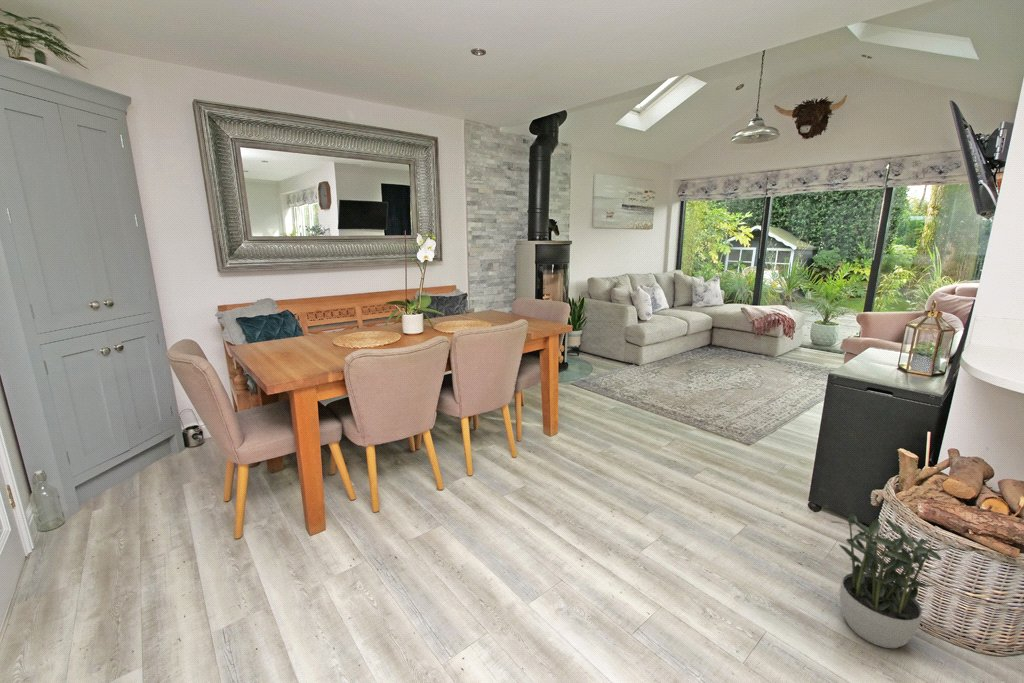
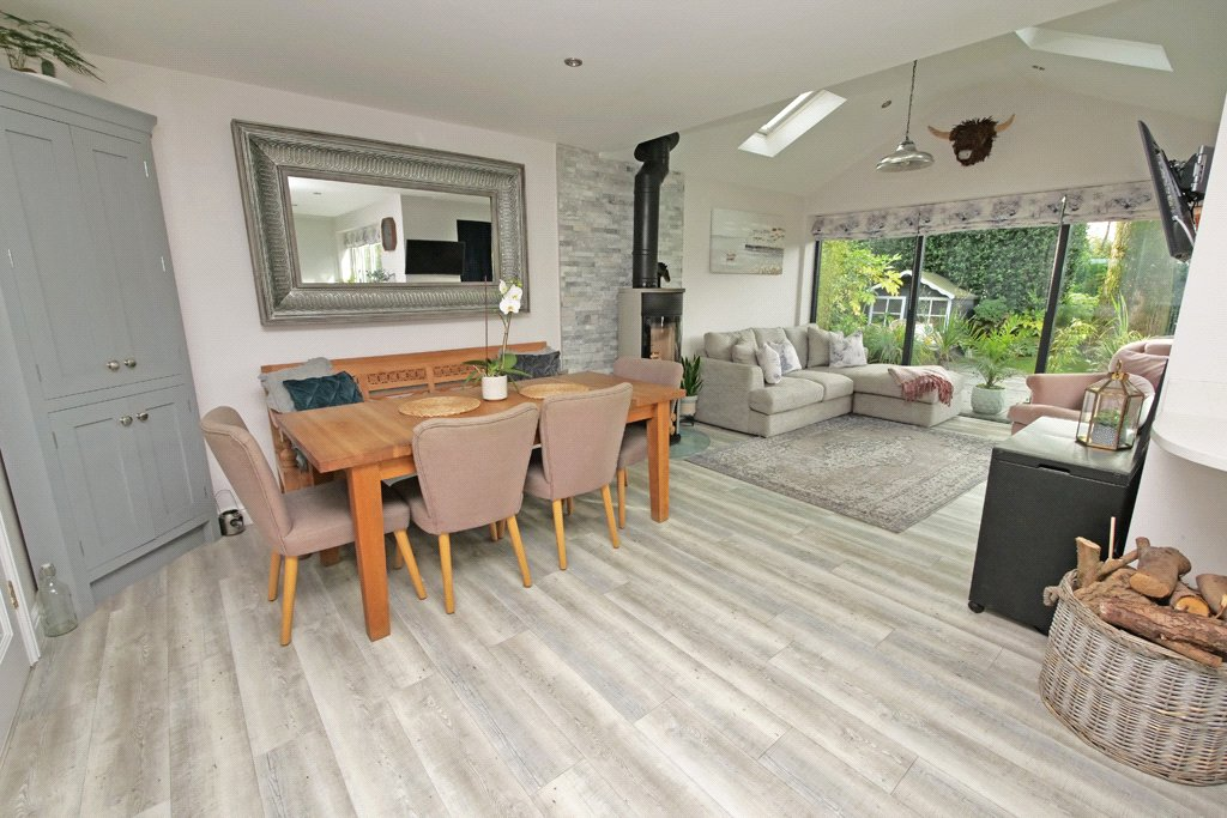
- potted plant (880, 573)
